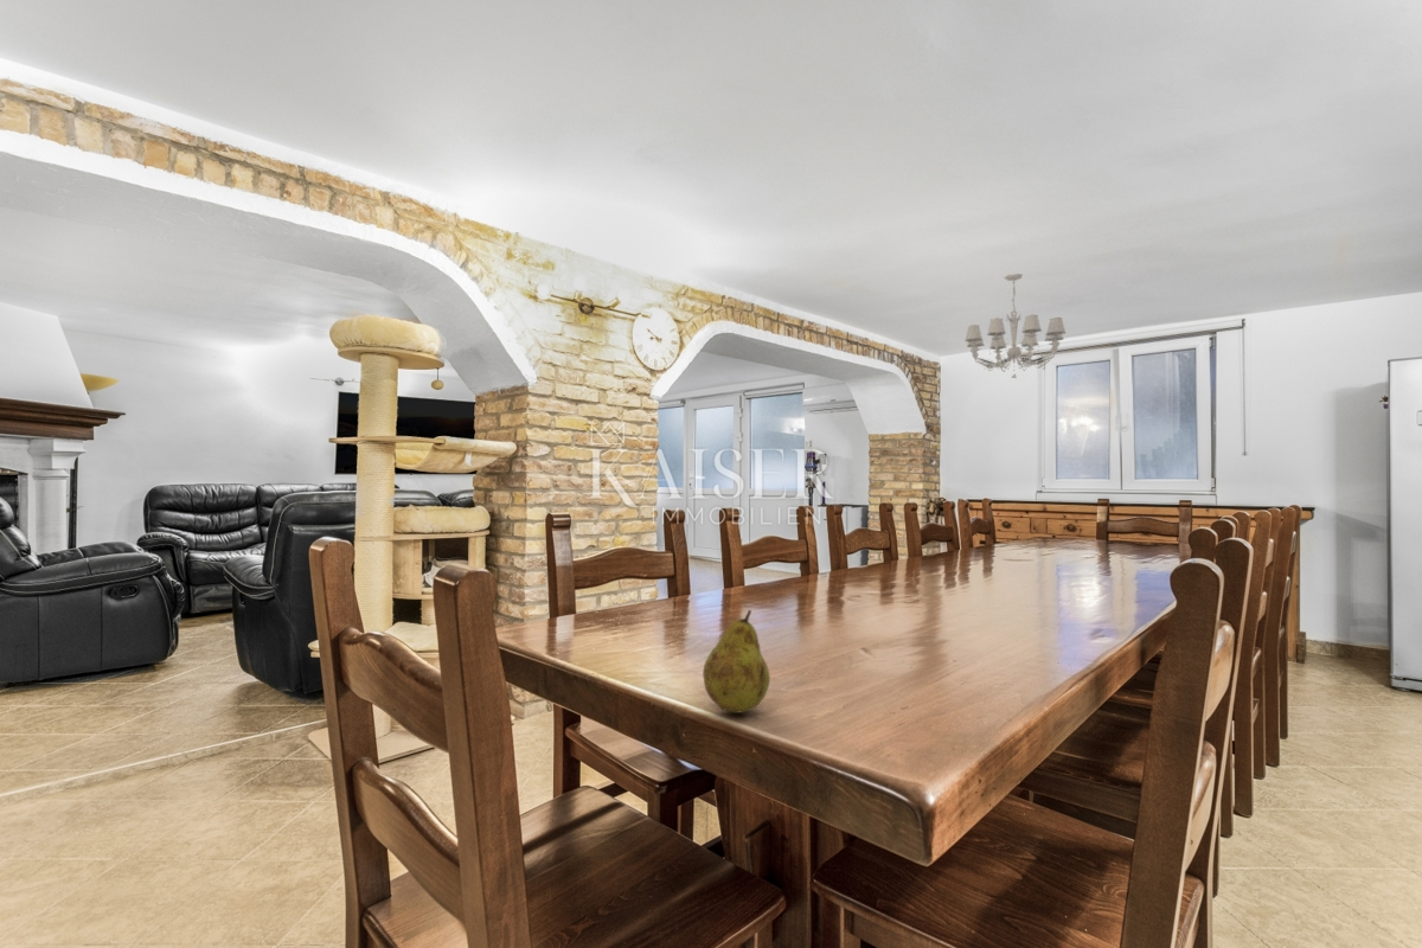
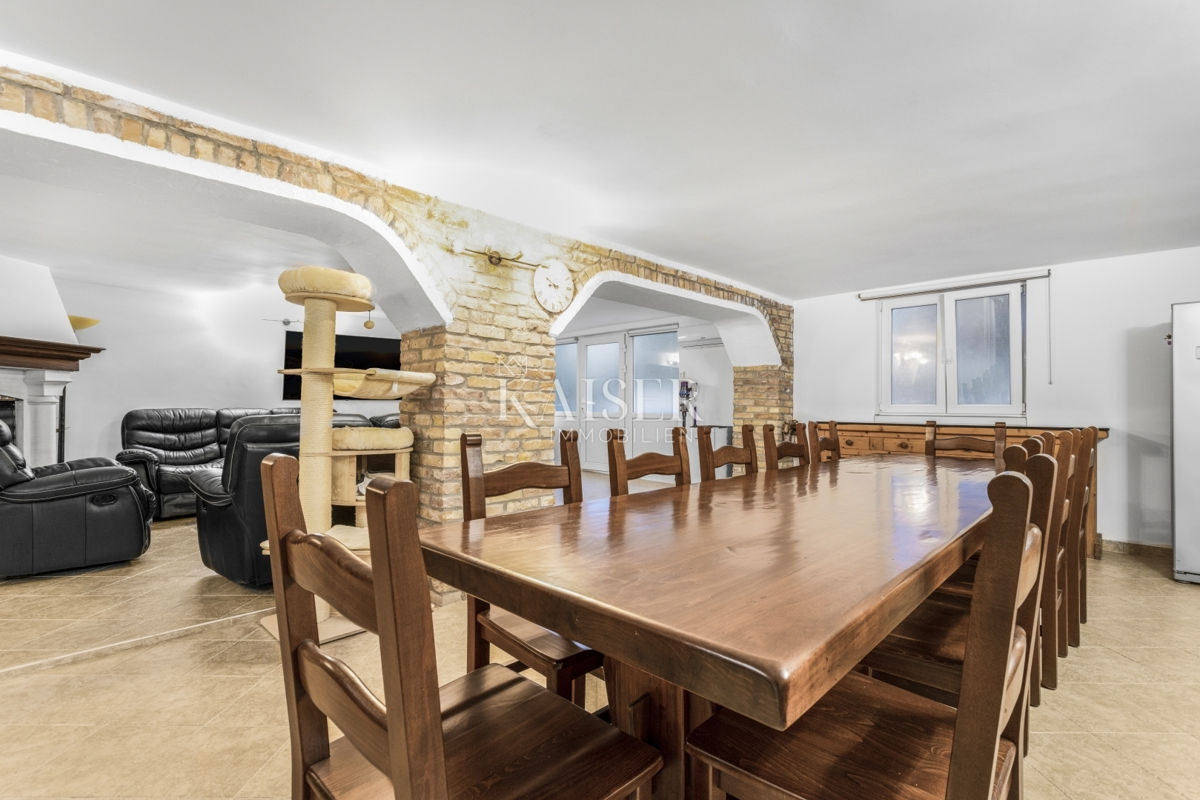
- fruit (735, 660)
- chandelier (1013, 327)
